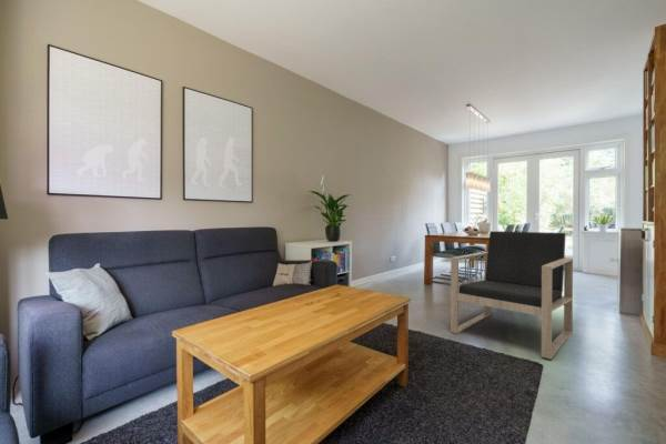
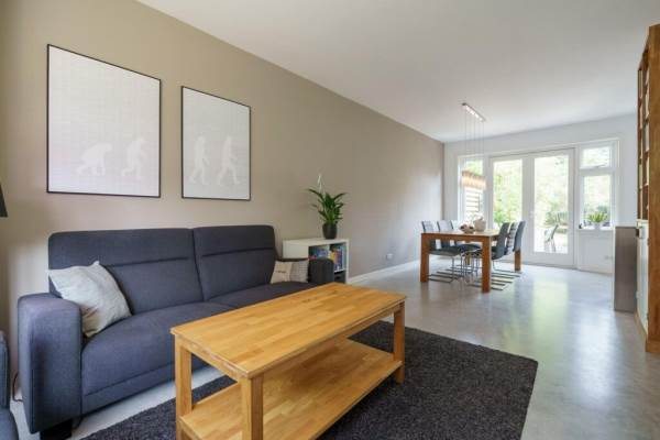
- armchair (512, 282)
